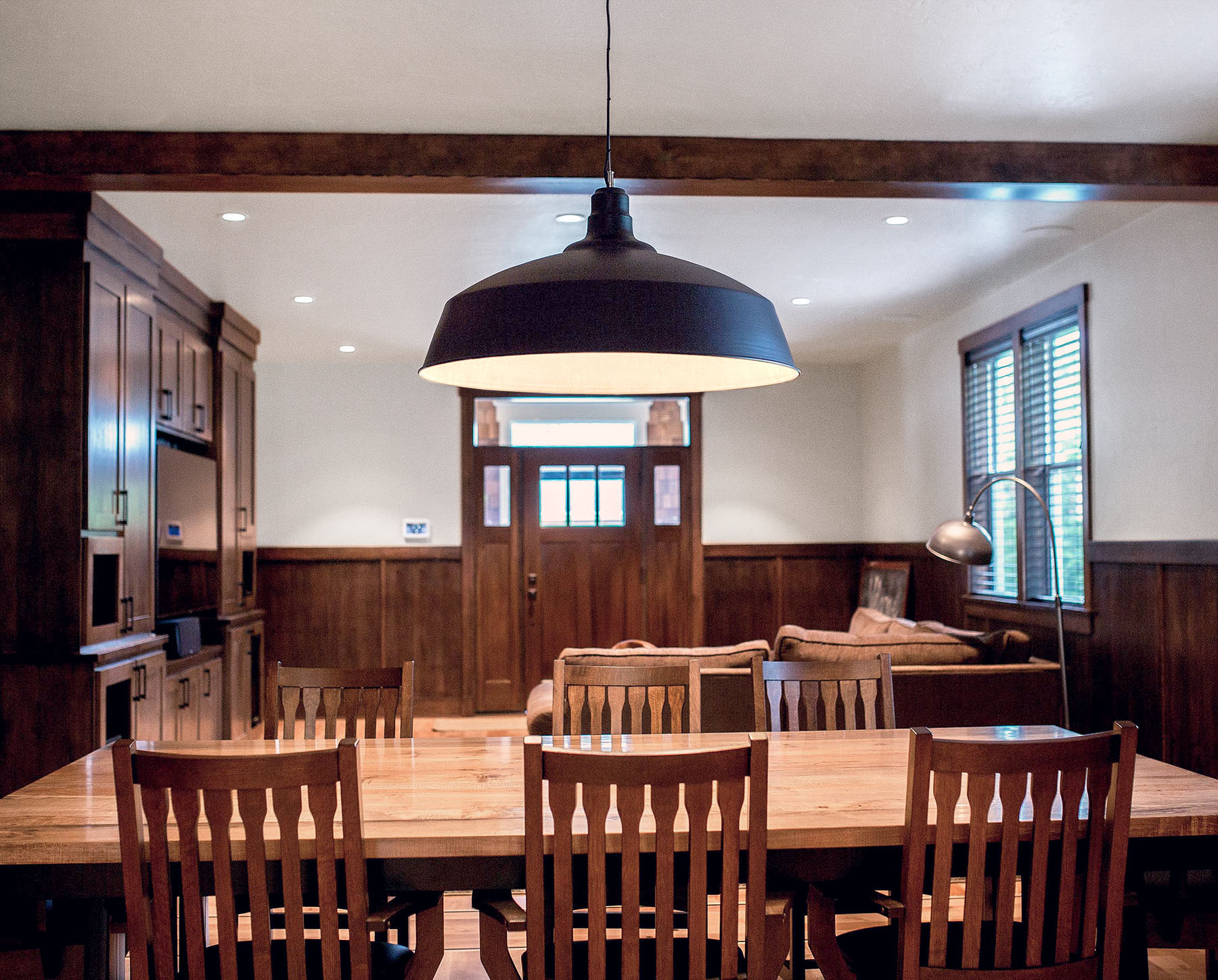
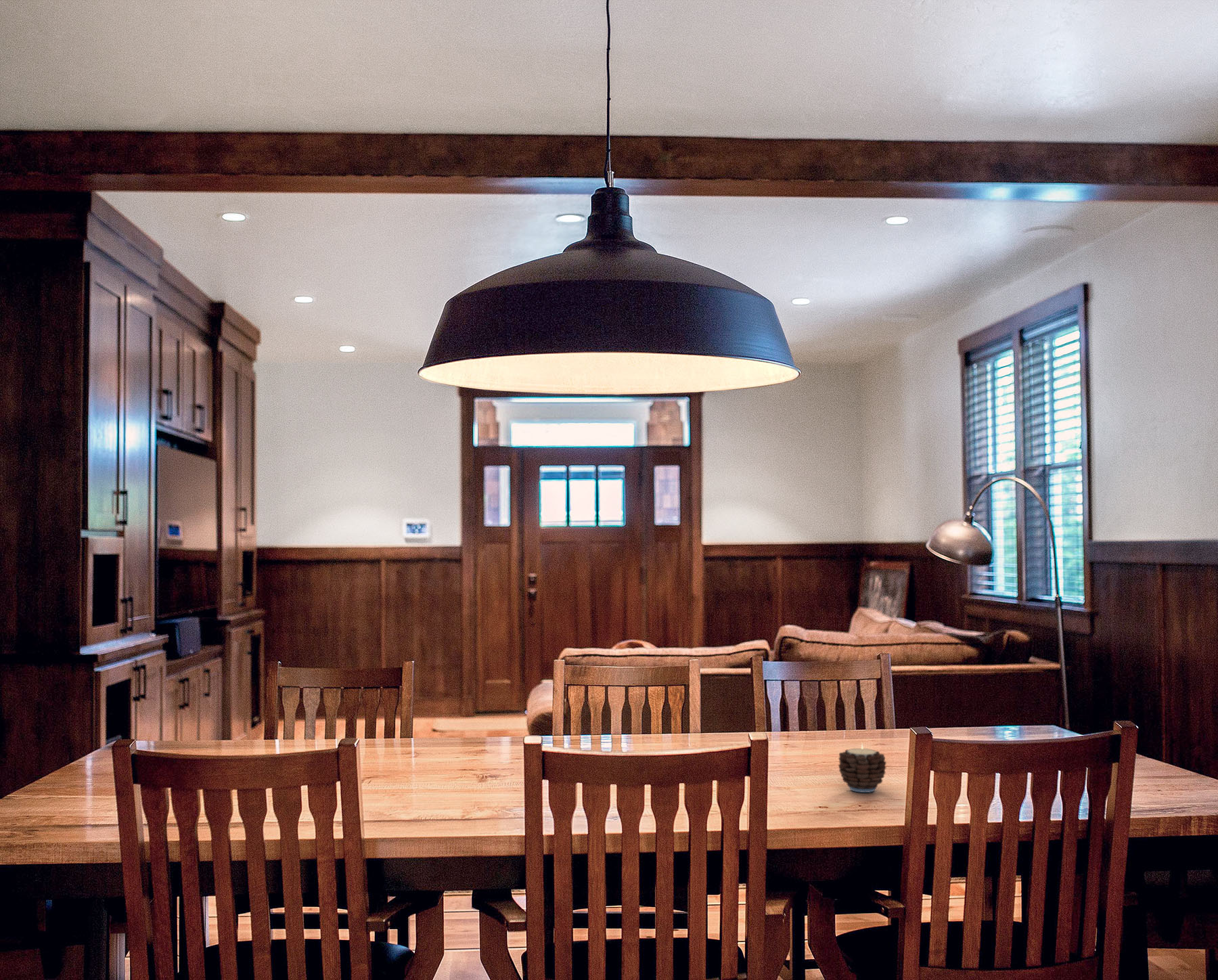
+ candle (861, 765)
